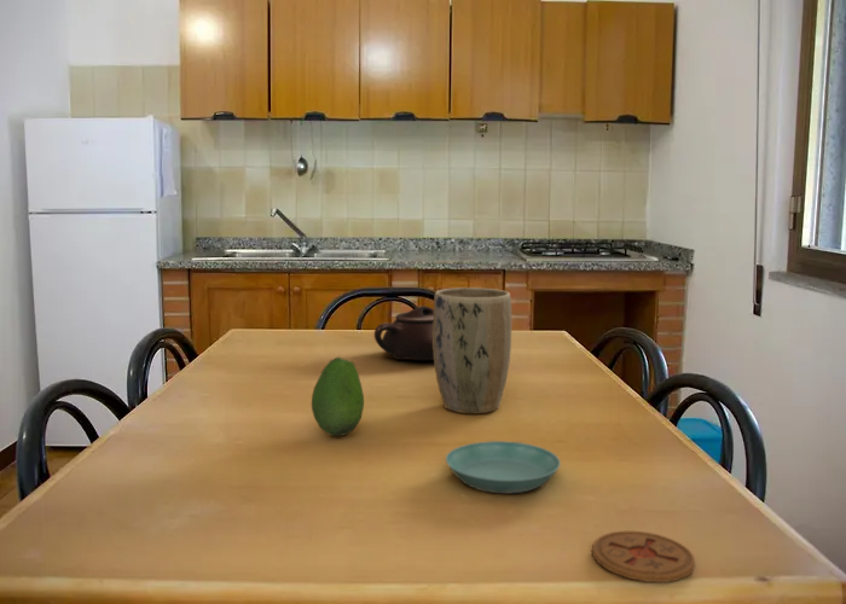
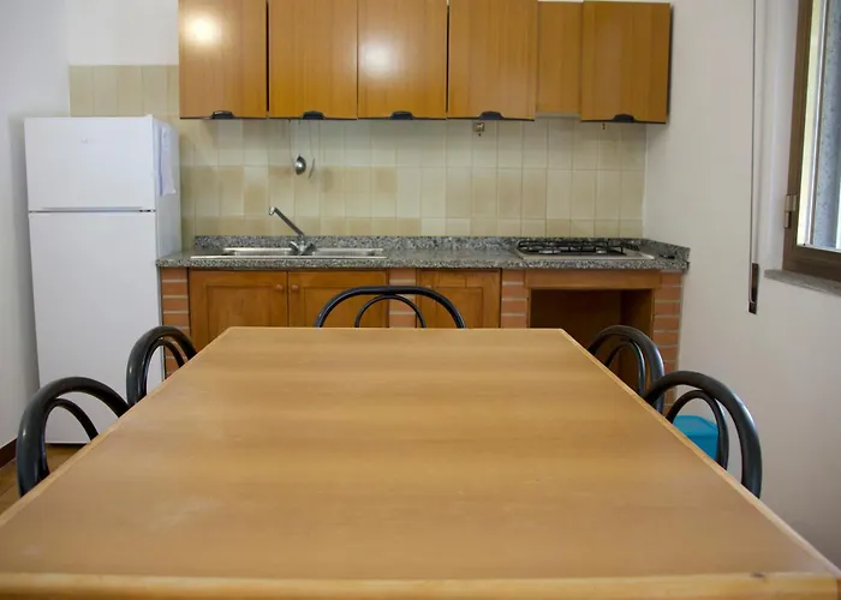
- fruit (337, 395)
- coaster (642, 554)
- plant pot (471, 349)
- teapot (419, 331)
- saucer (502, 467)
